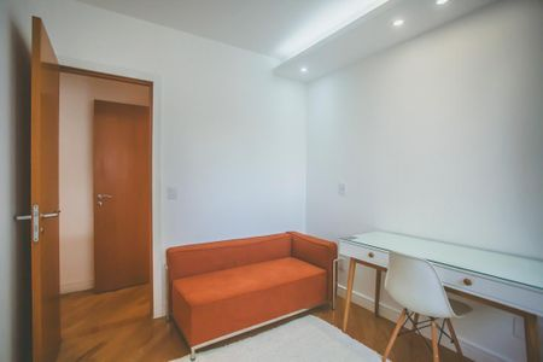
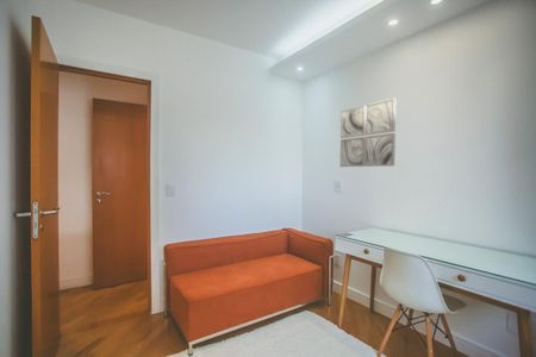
+ wall art (364, 134)
